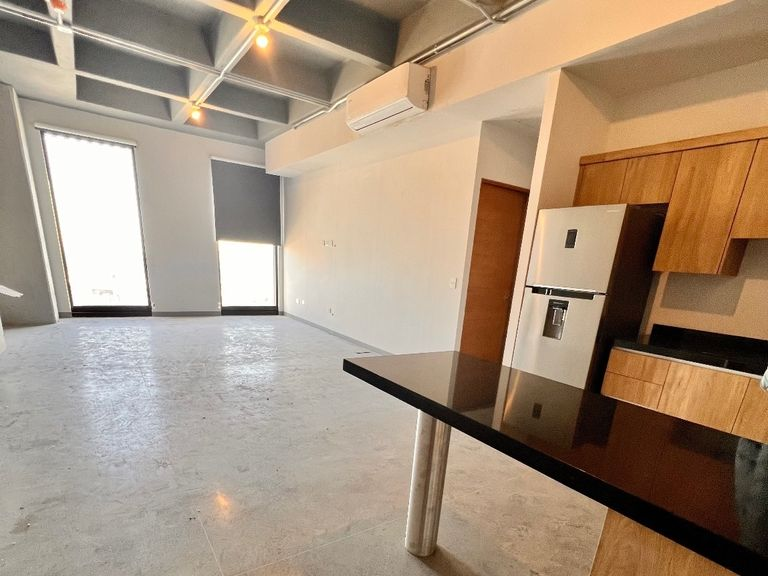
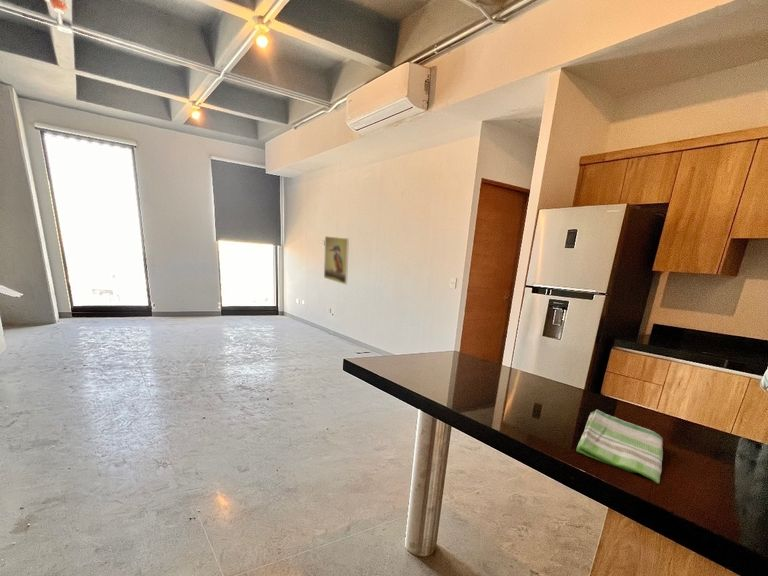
+ dish towel (621, 442)
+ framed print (335, 259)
